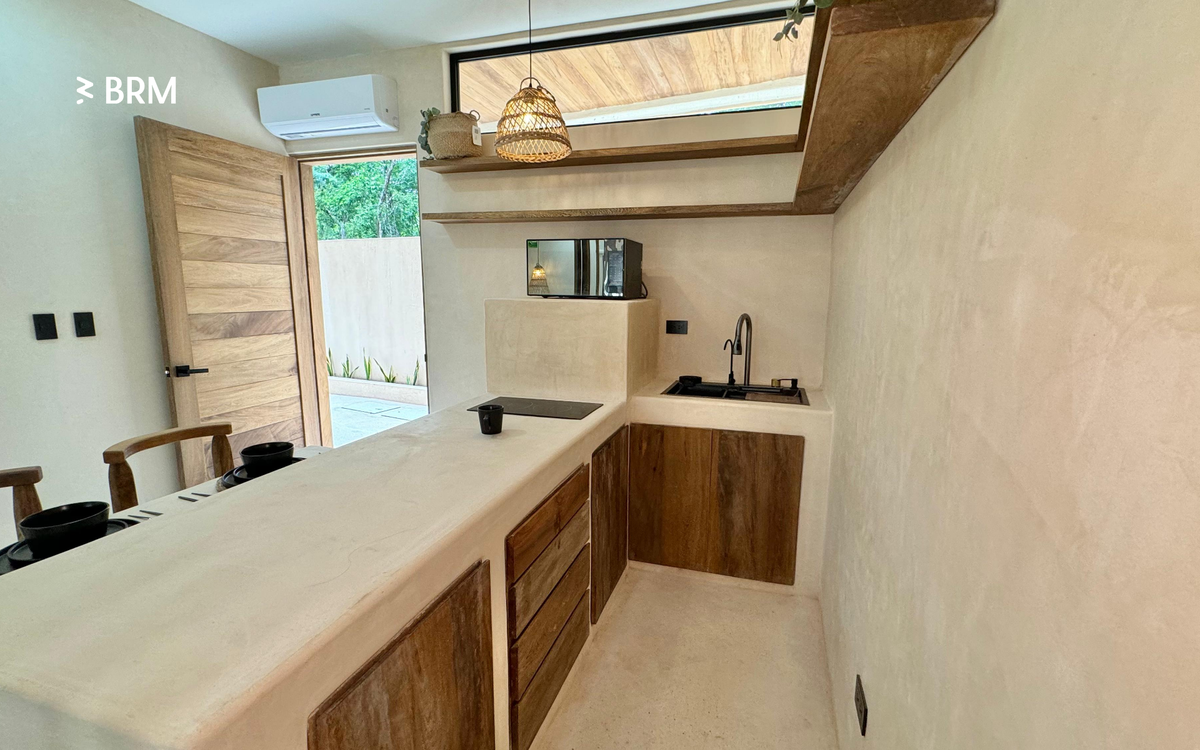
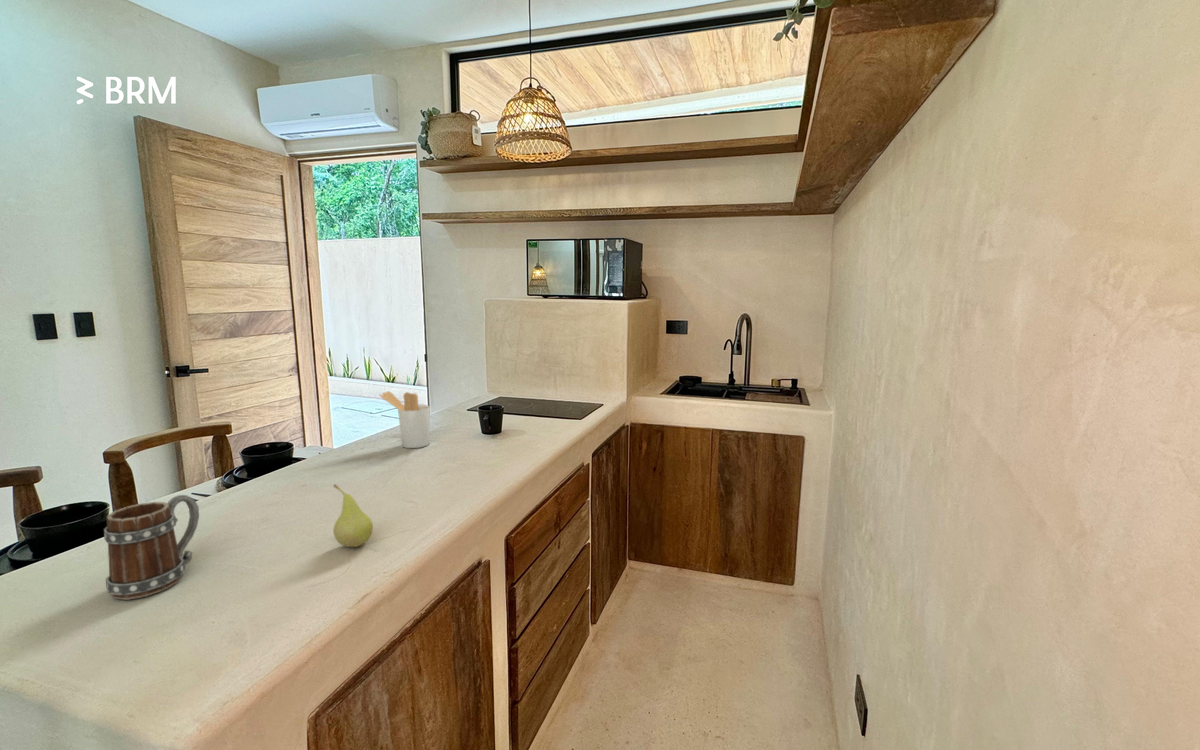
+ utensil holder (406, 417)
+ mug (156, 542)
+ fruit (350, 515)
